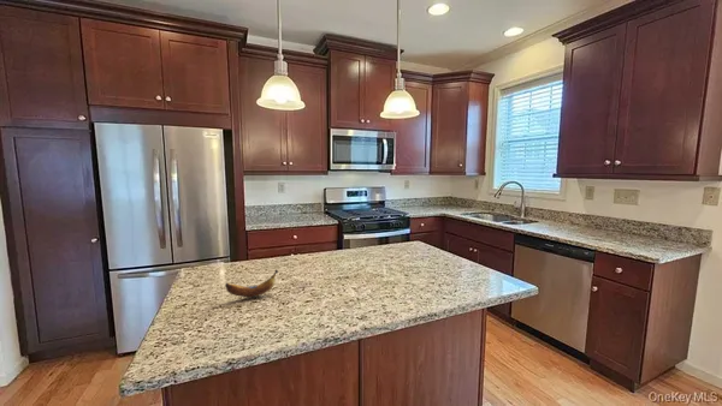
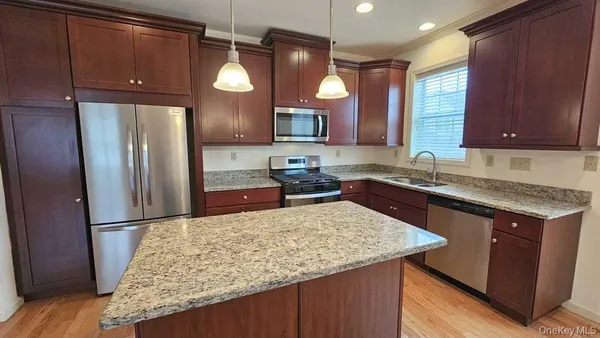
- banana (253, 286)
